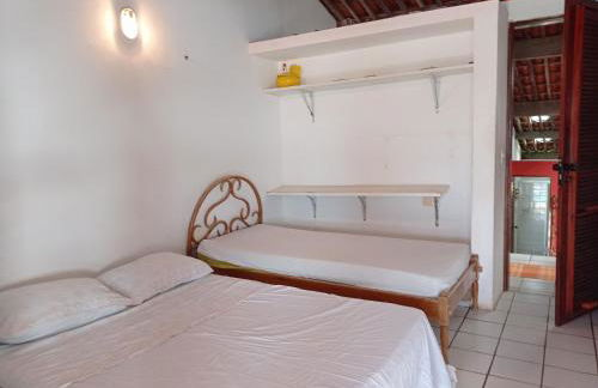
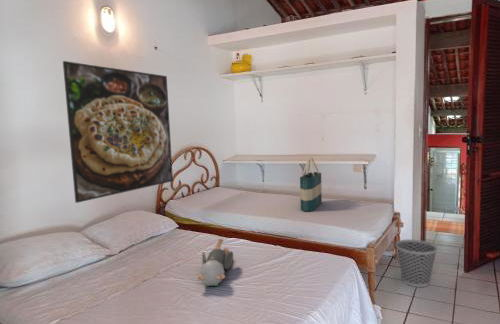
+ wastebasket (415, 263)
+ tote bag (311, 181)
+ teddy bear (216, 261)
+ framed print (126, 131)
